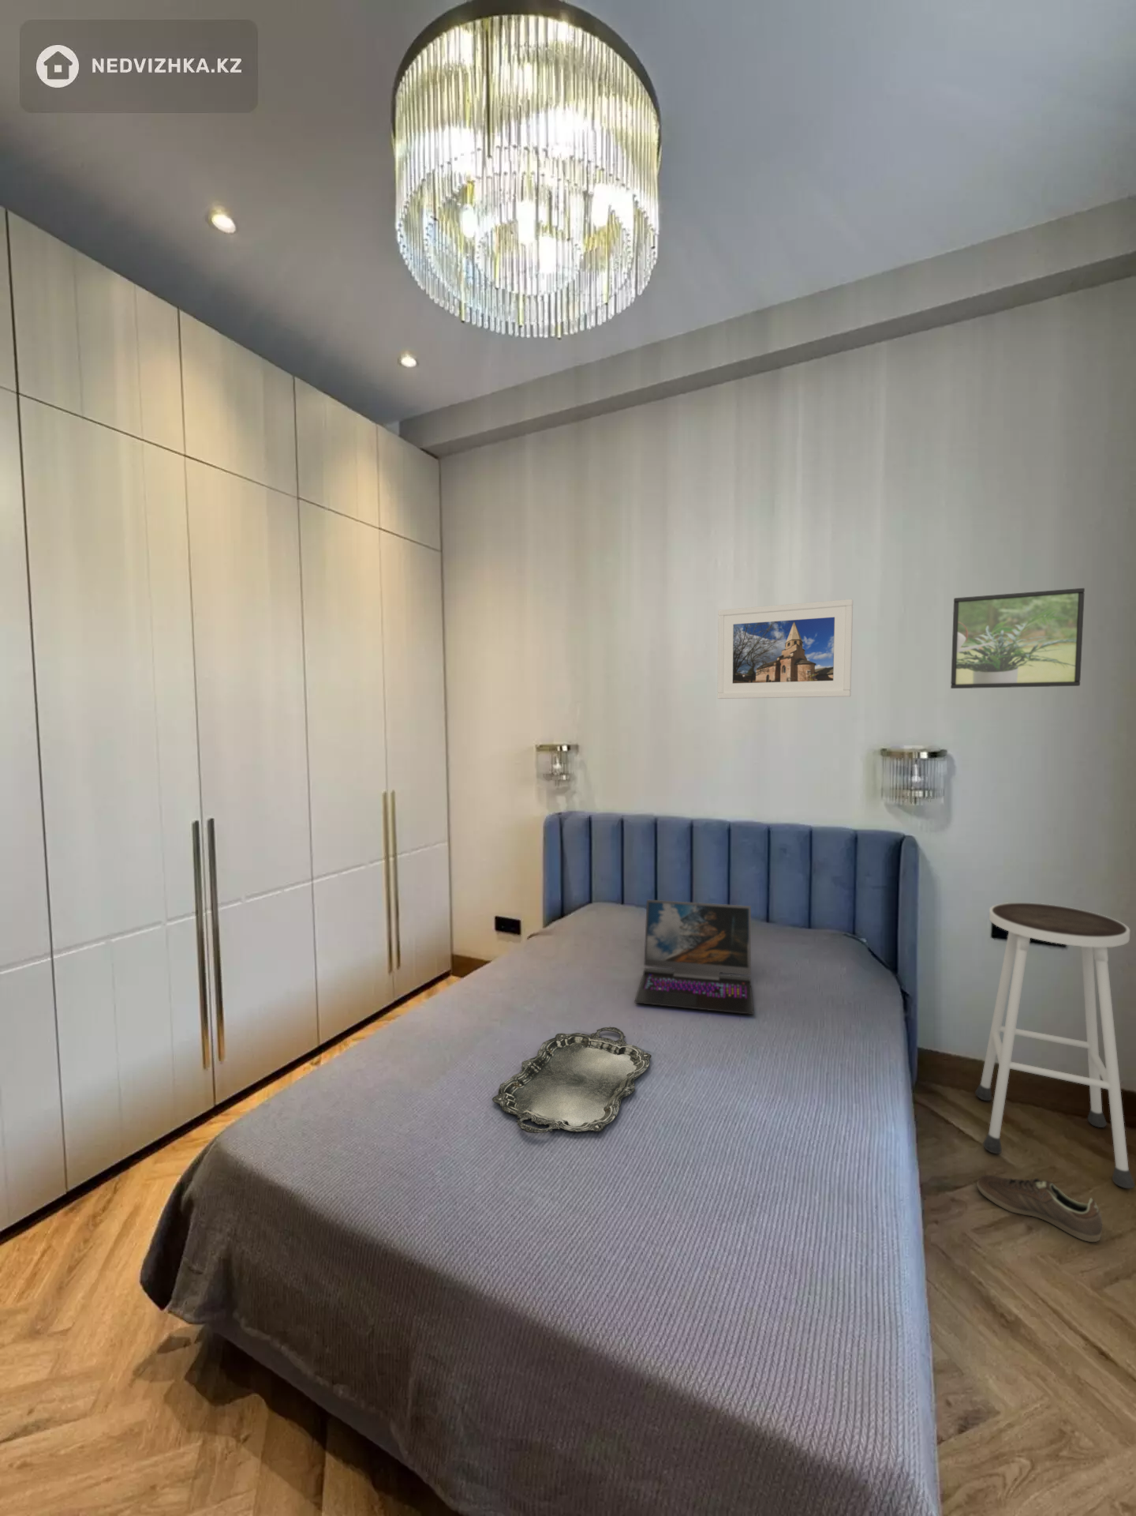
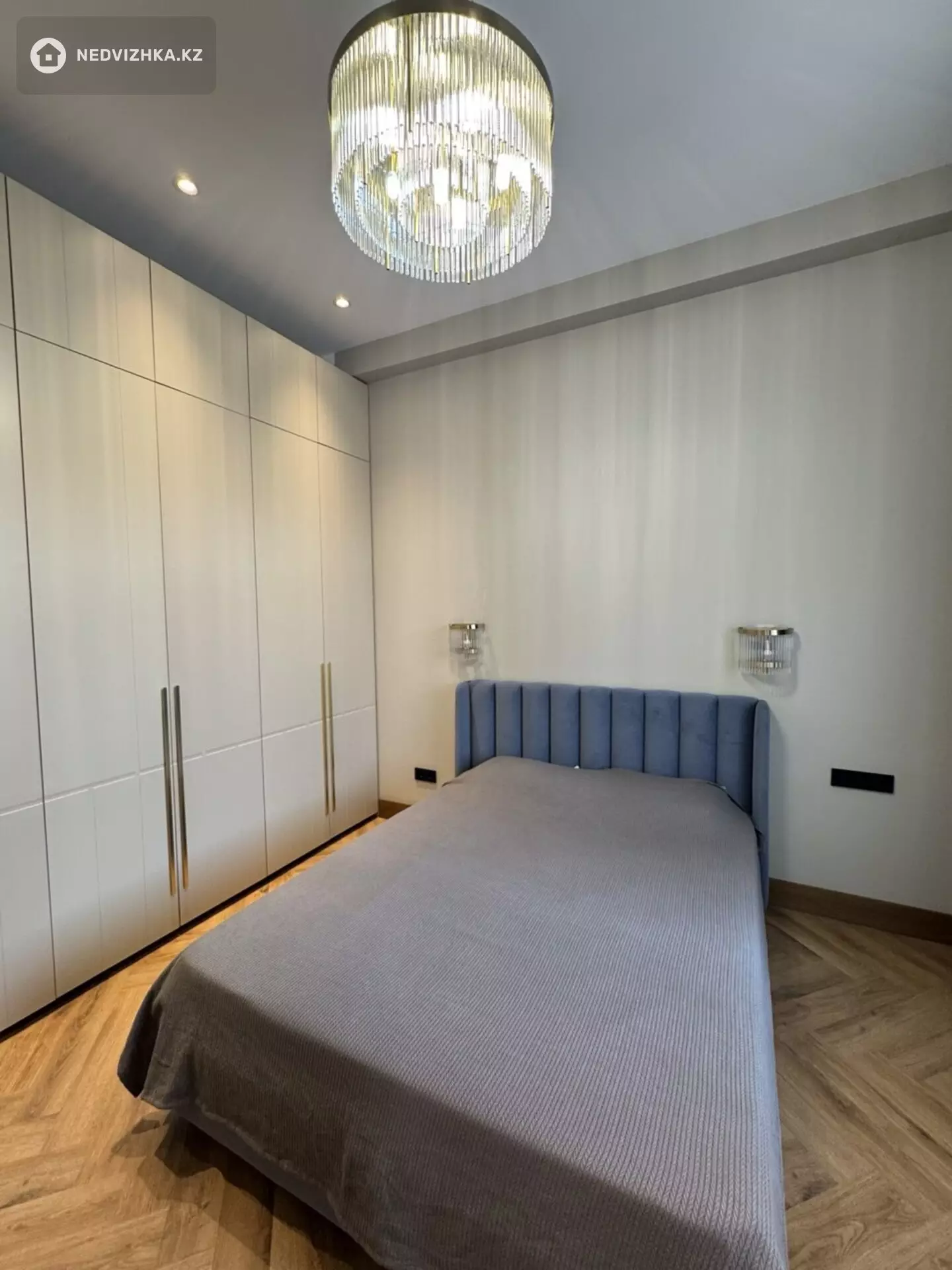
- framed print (782, 652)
- serving tray (576, 1077)
- sneaker (1037, 1194)
- stool (1049, 1035)
- laptop (694, 953)
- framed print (1014, 640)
